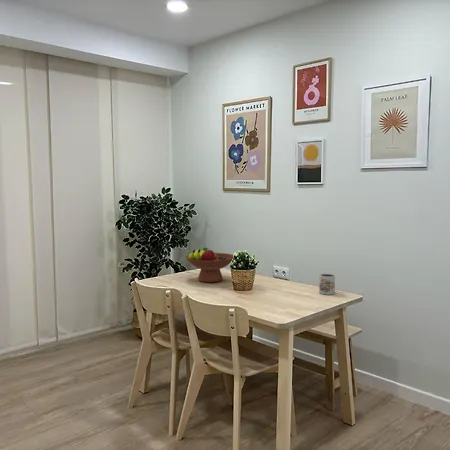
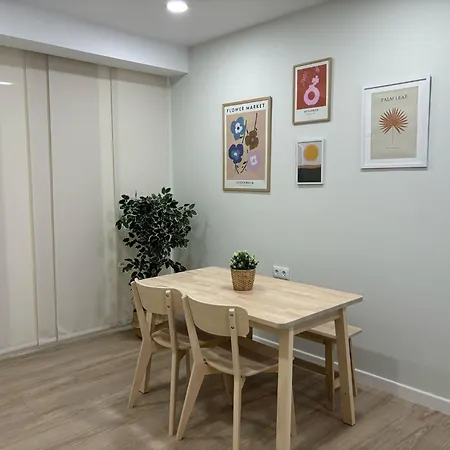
- mug (328, 283)
- fruit bowl (210, 263)
